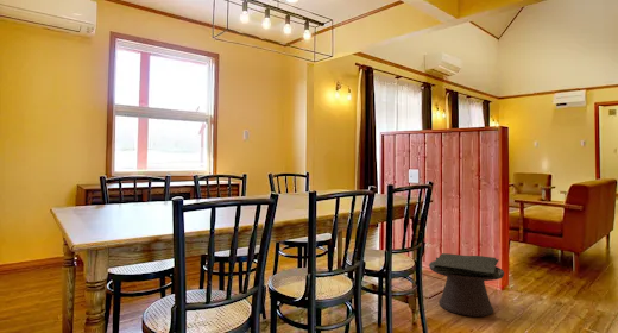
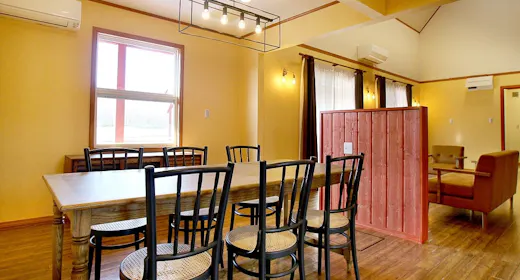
- side table (465, 283)
